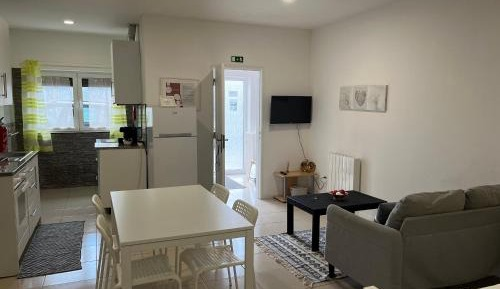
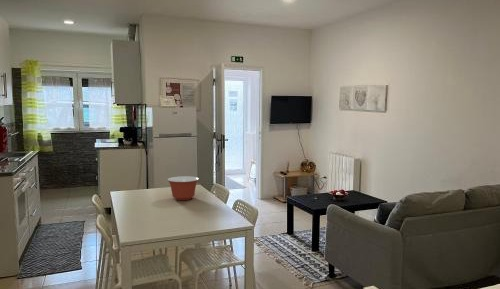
+ mixing bowl (183, 188)
